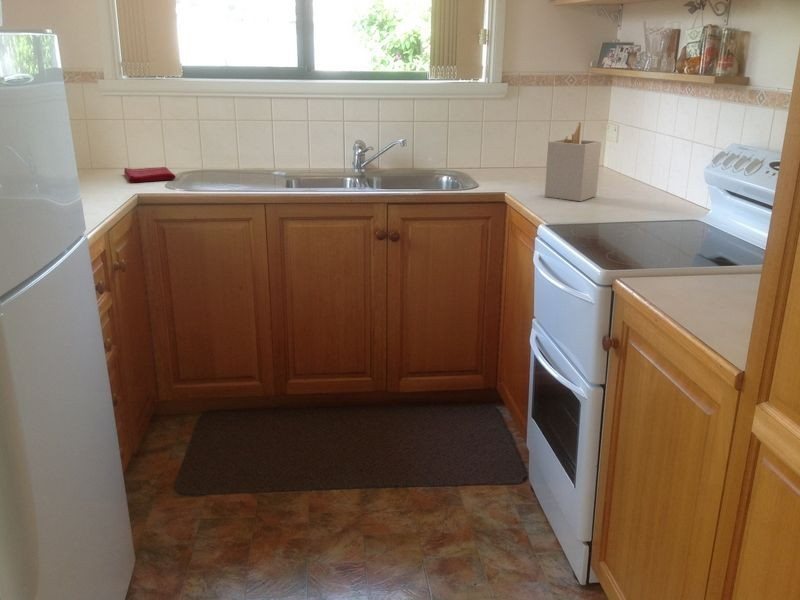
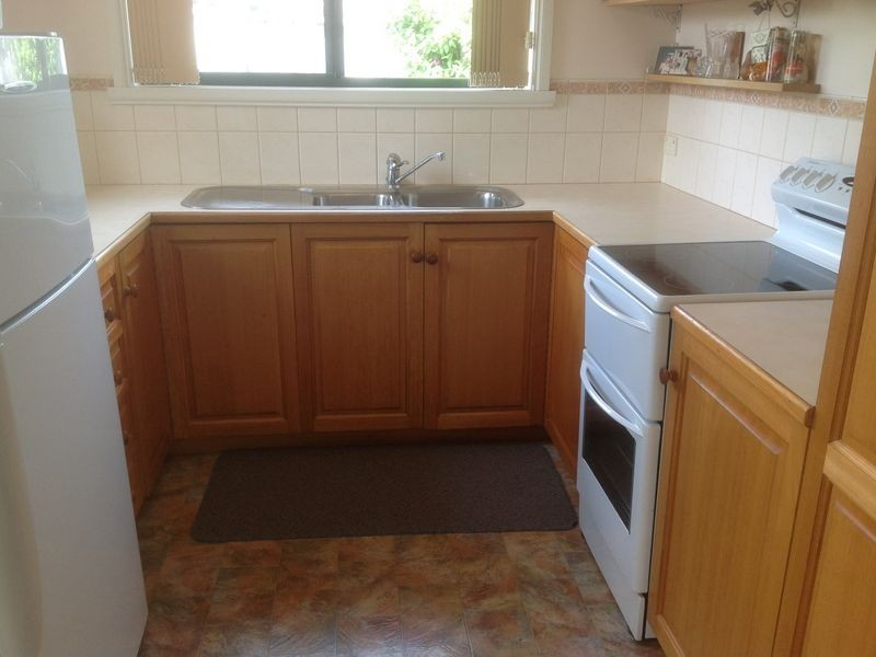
- dish towel (149, 173)
- utensil holder (573, 160)
